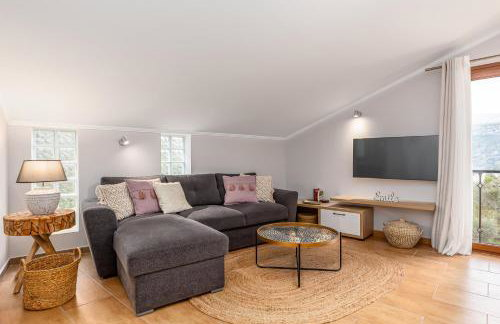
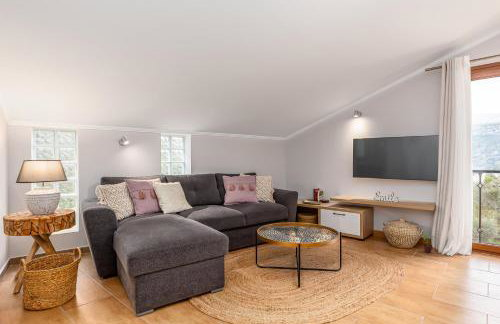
+ potted plant (427, 242)
